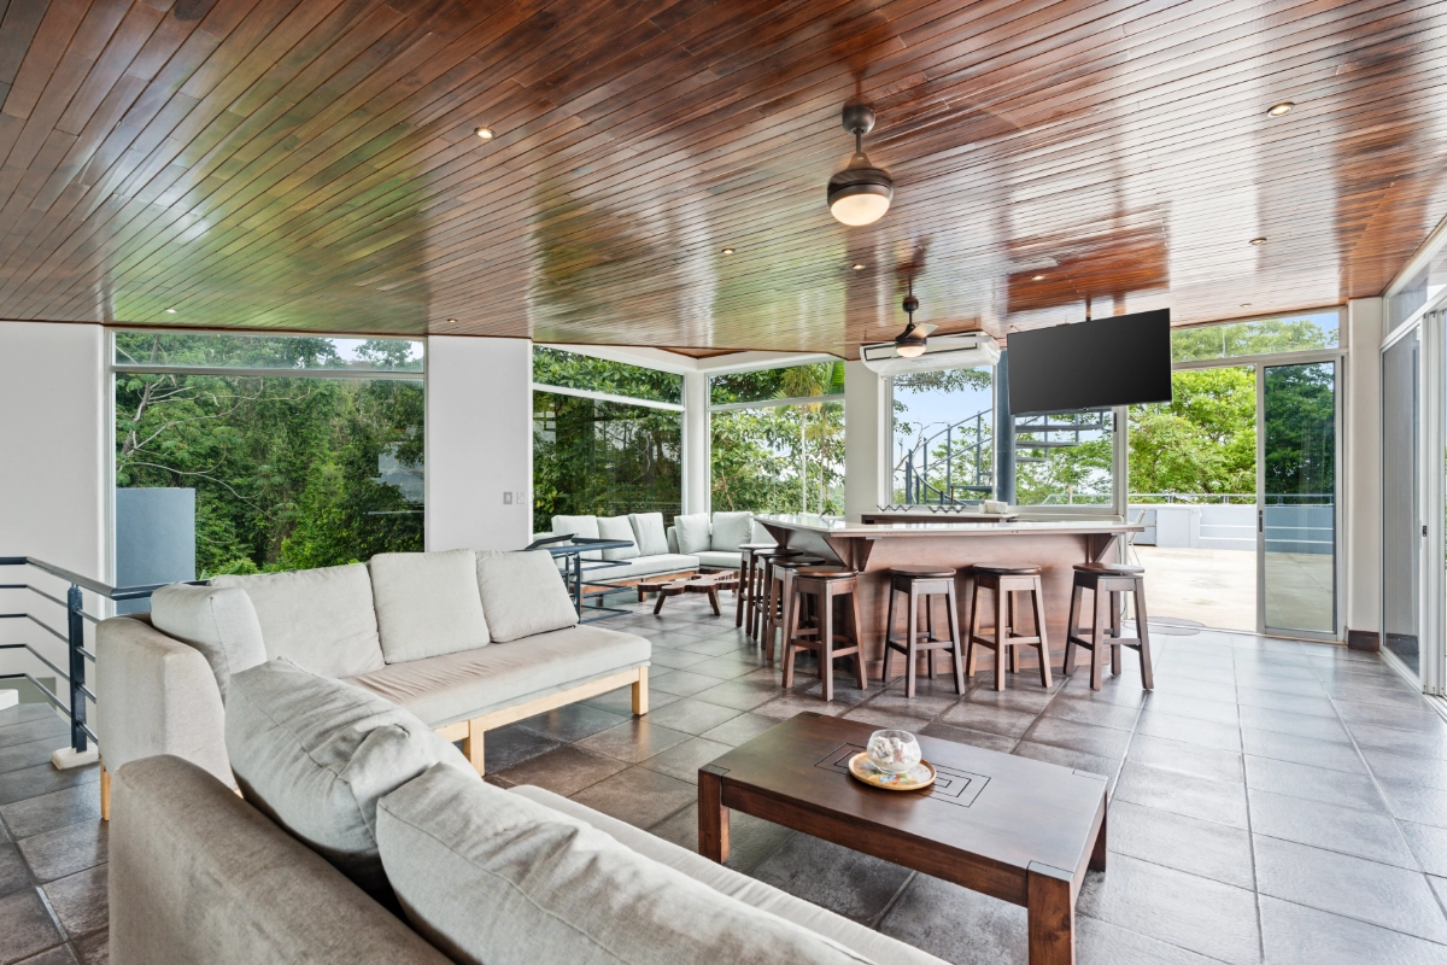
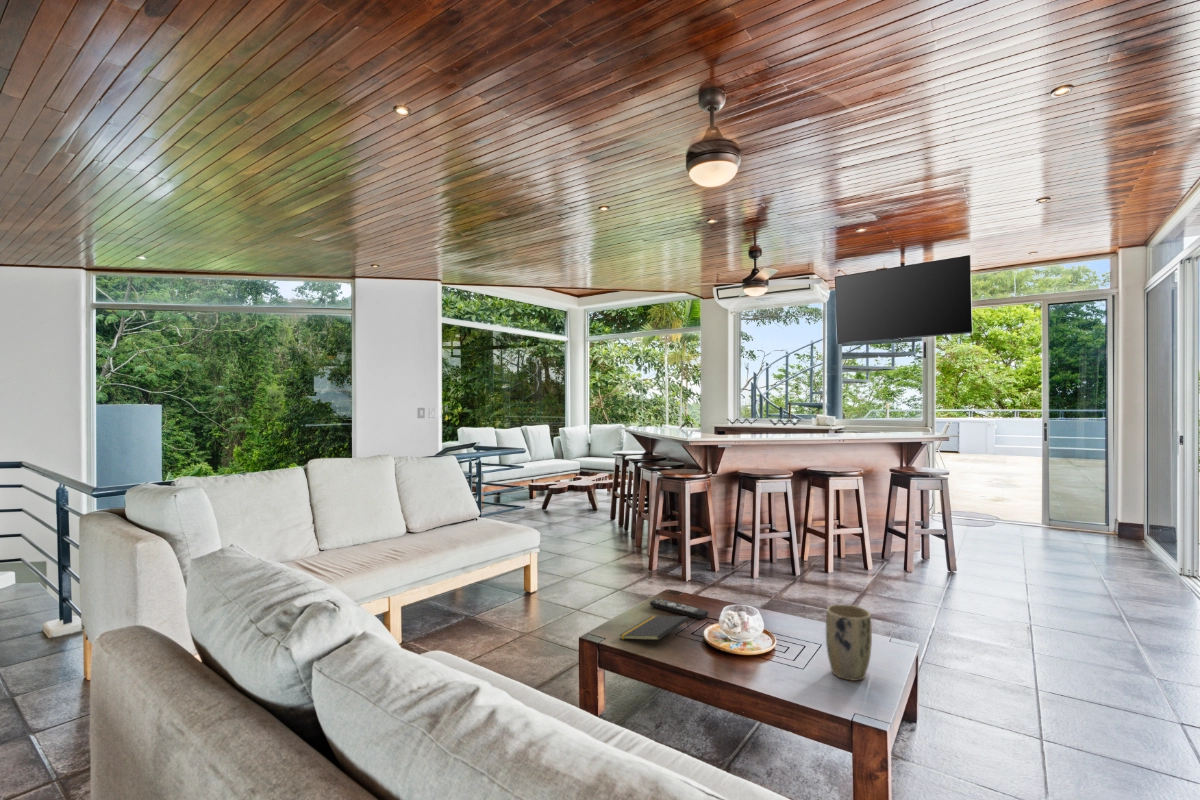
+ notepad (654, 627)
+ remote control (678, 608)
+ plant pot (848, 642)
